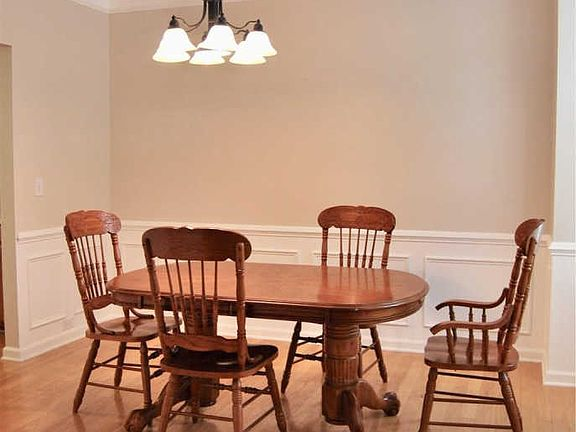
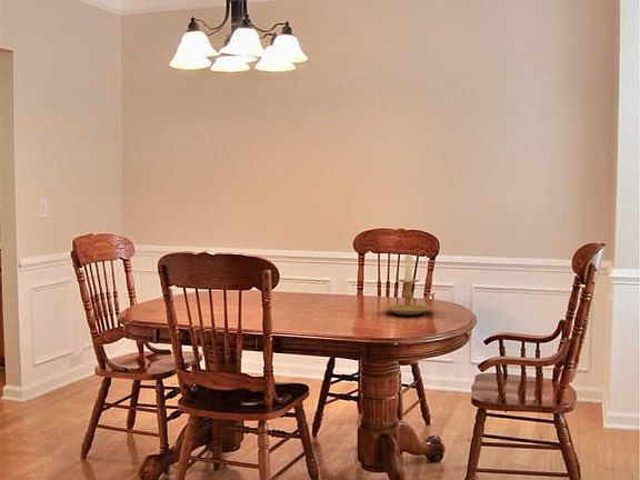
+ candle holder (408, 282)
